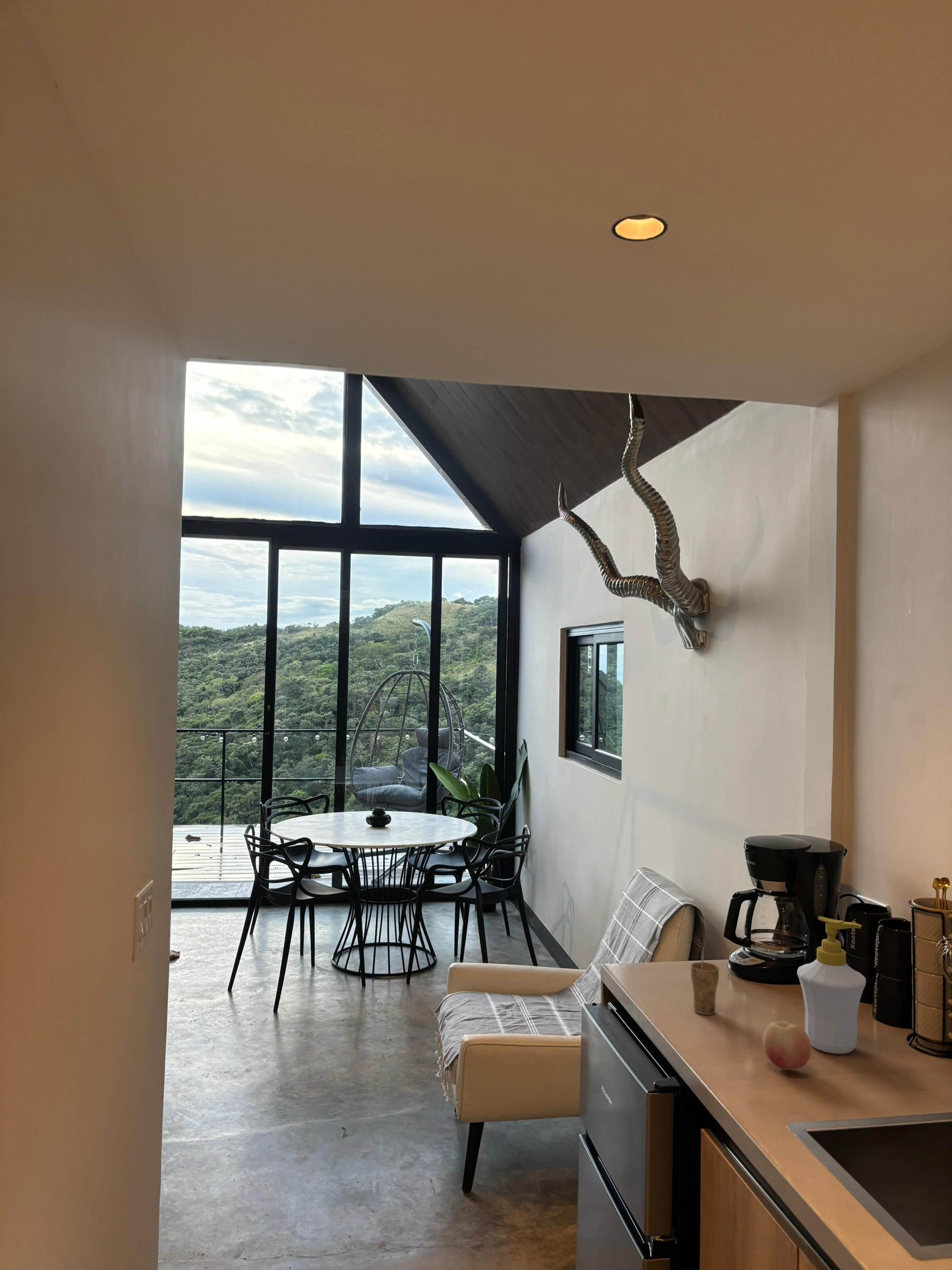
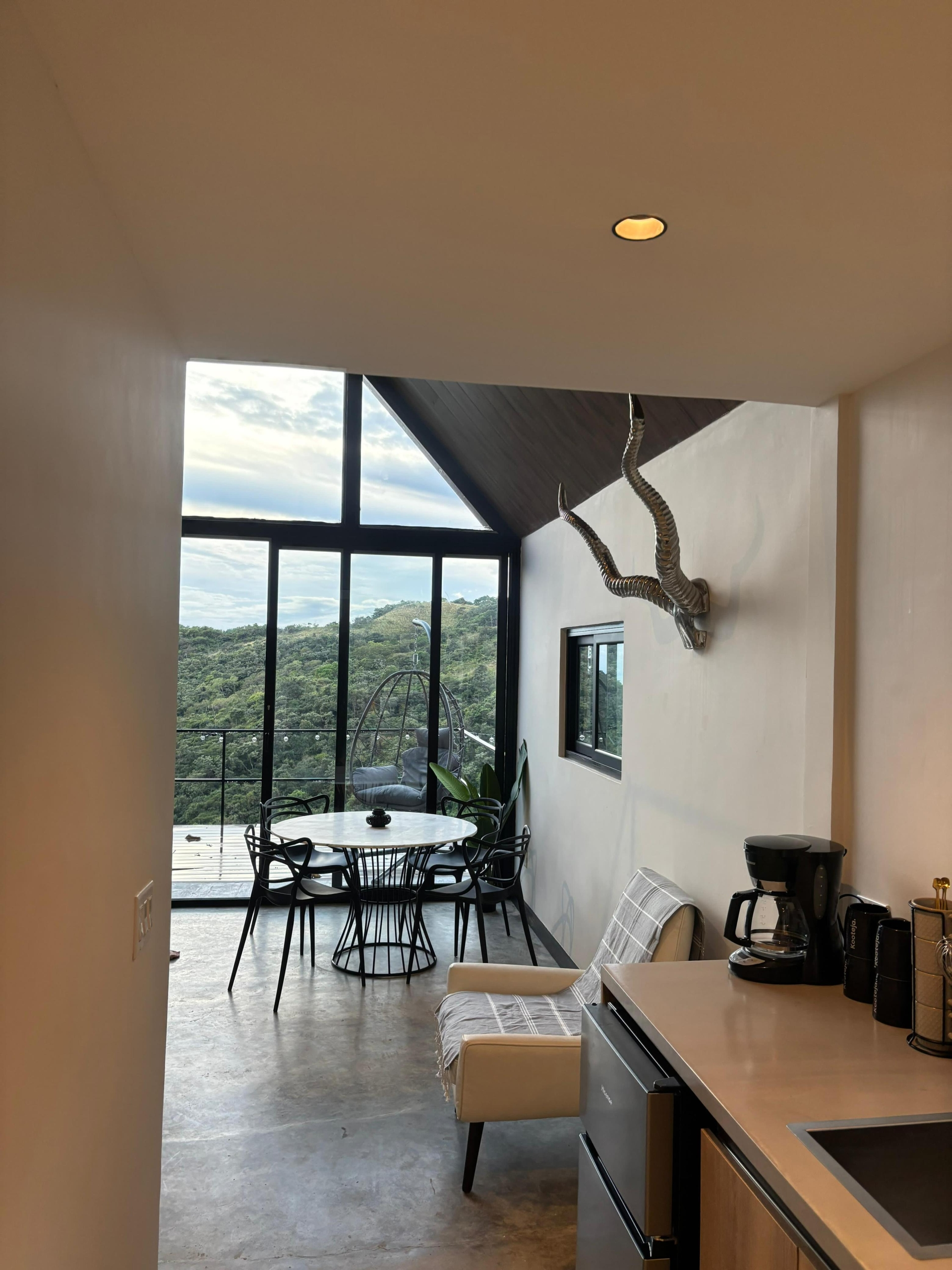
- cup (705, 983)
- soap bottle (831, 982)
- fruit (786, 1046)
